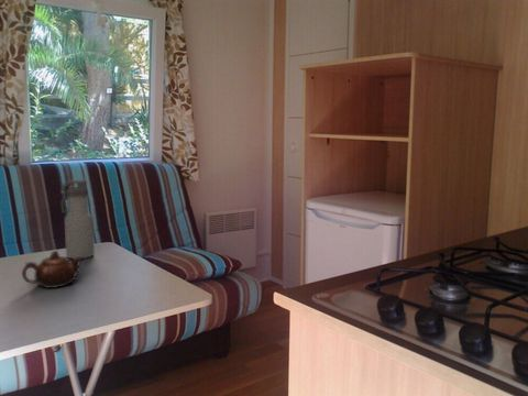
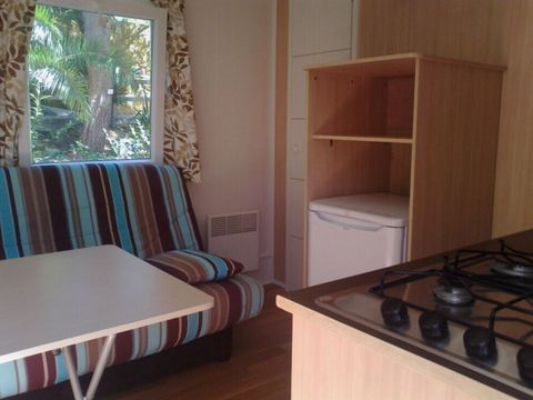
- teapot (53, 267)
- water bottle (78, 218)
